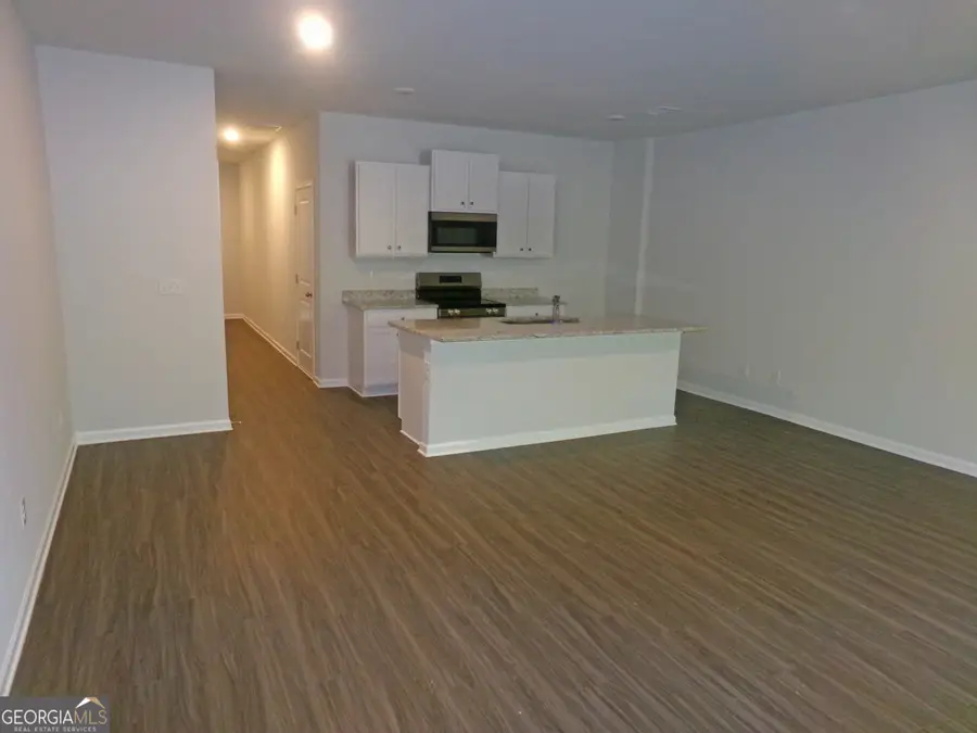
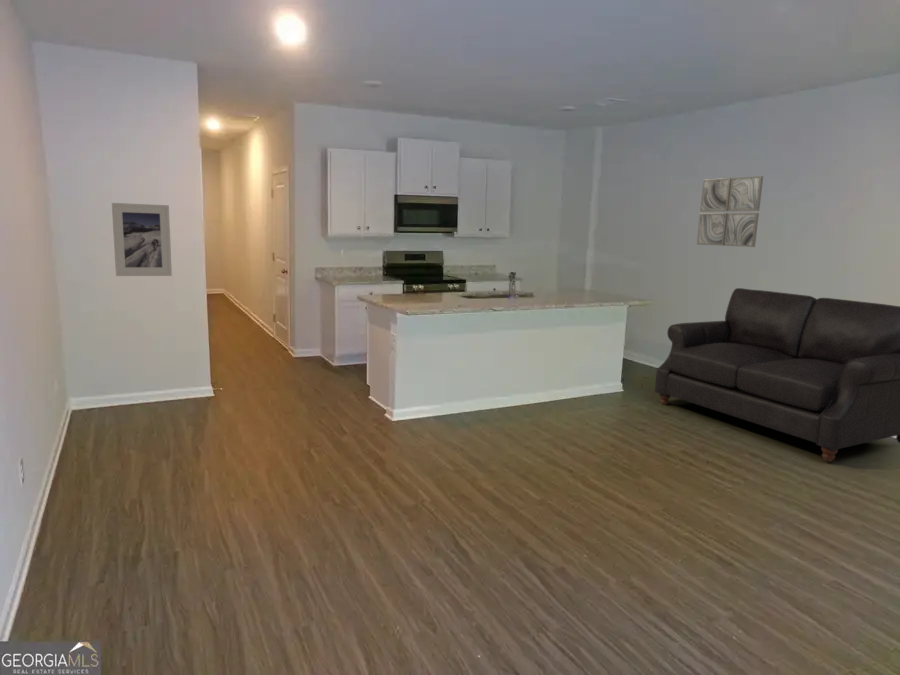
+ wall art (728, 213)
+ sofa (780, 360)
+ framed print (142, 240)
